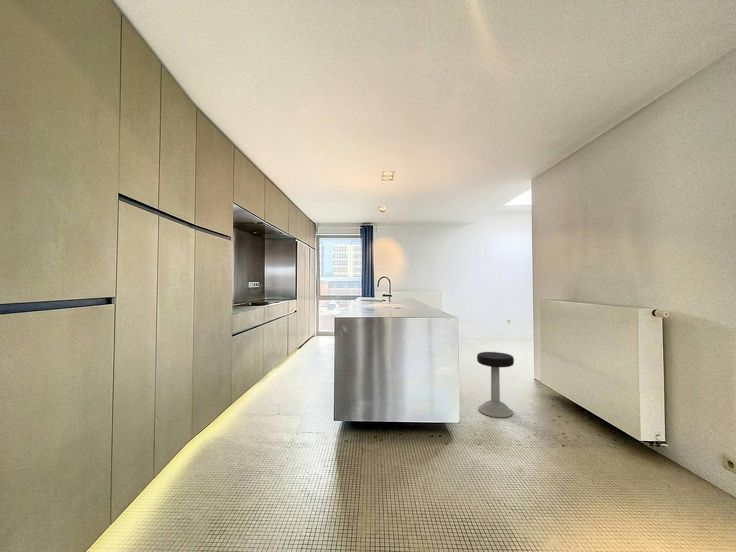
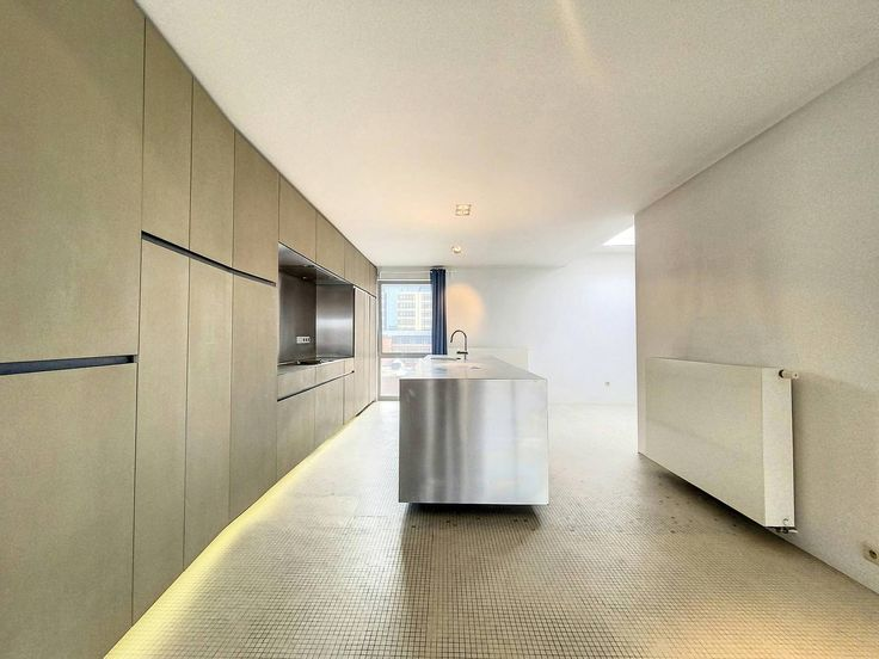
- stool (495, 383)
